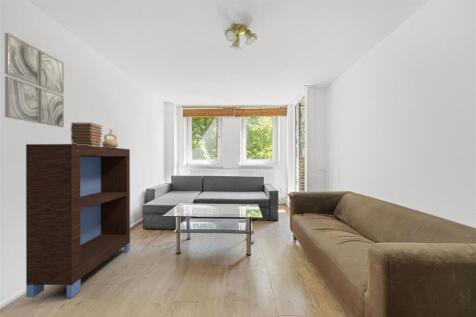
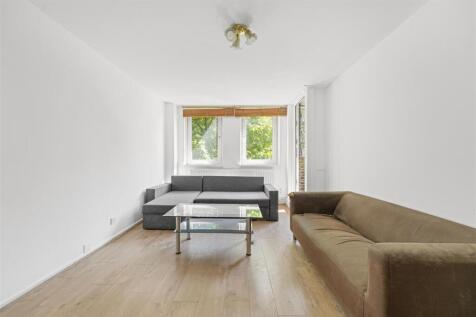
- wall art (38, 85)
- bookshelf (88, 208)
- book stack (87, 135)
- ceramic jug (110, 139)
